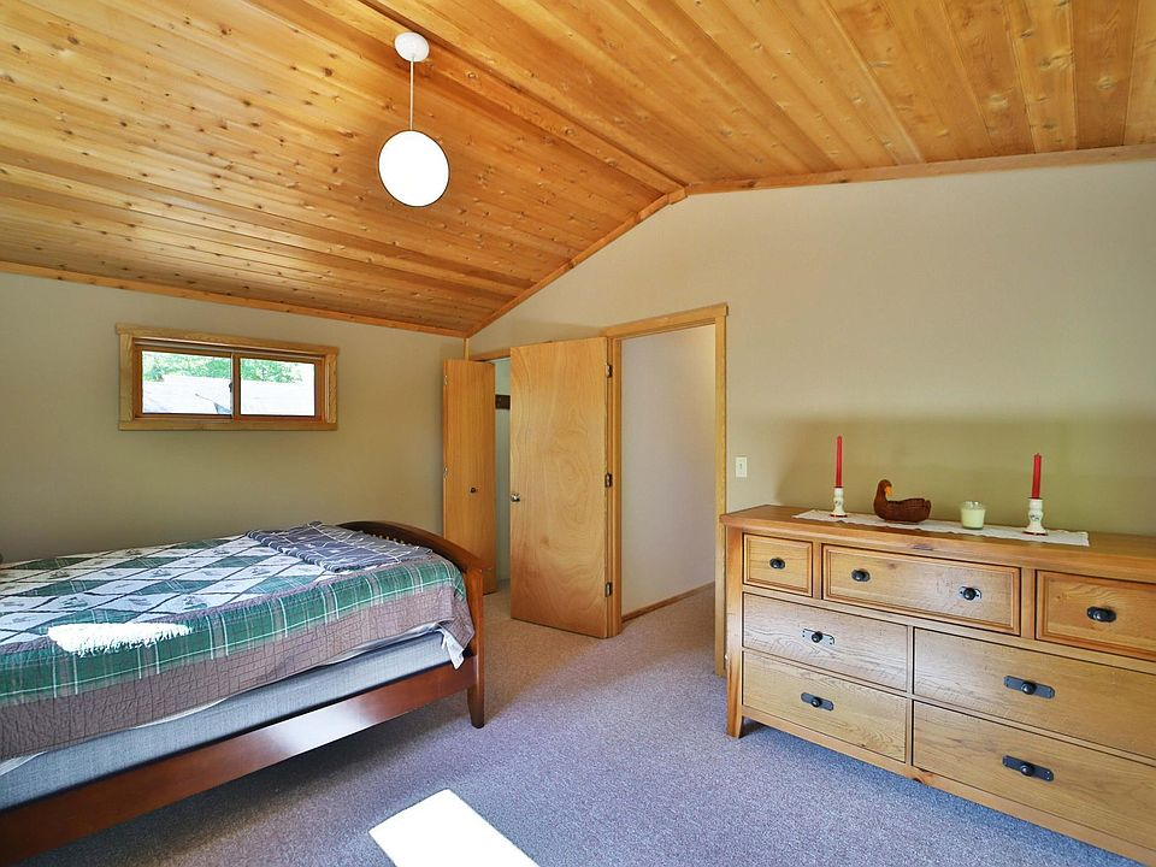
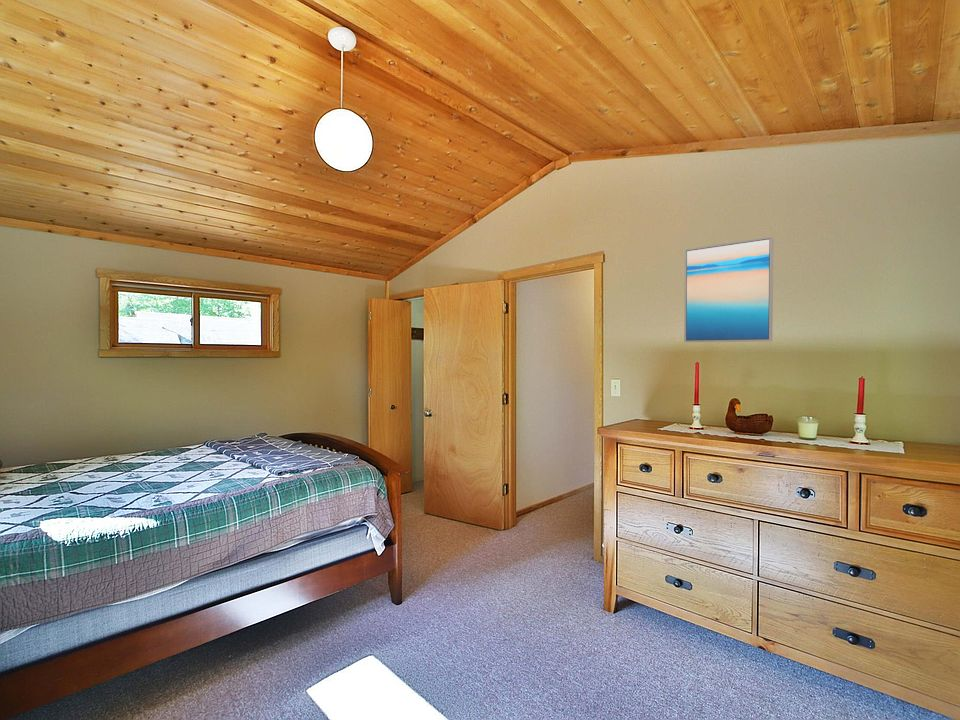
+ wall art (726, 292)
